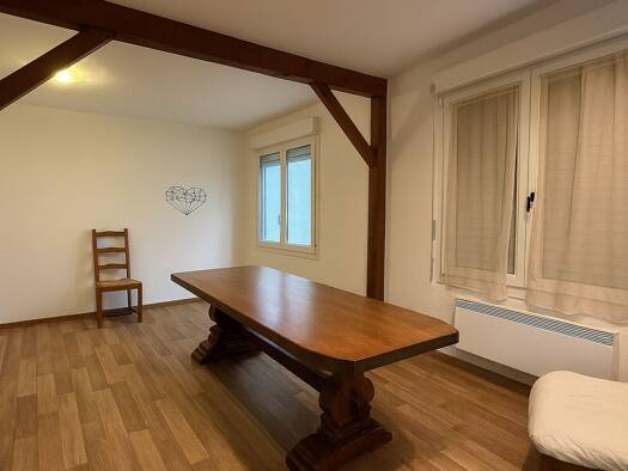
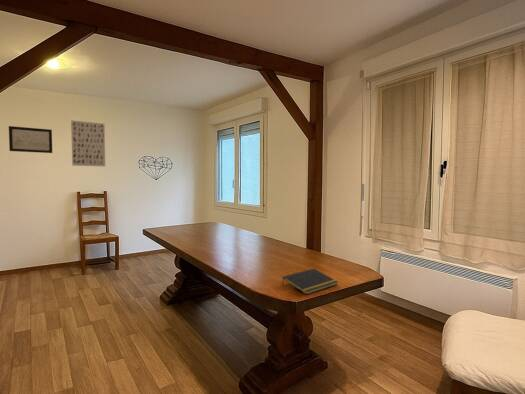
+ notepad (310, 280)
+ wall art (31, 140)
+ wall art (88, 144)
